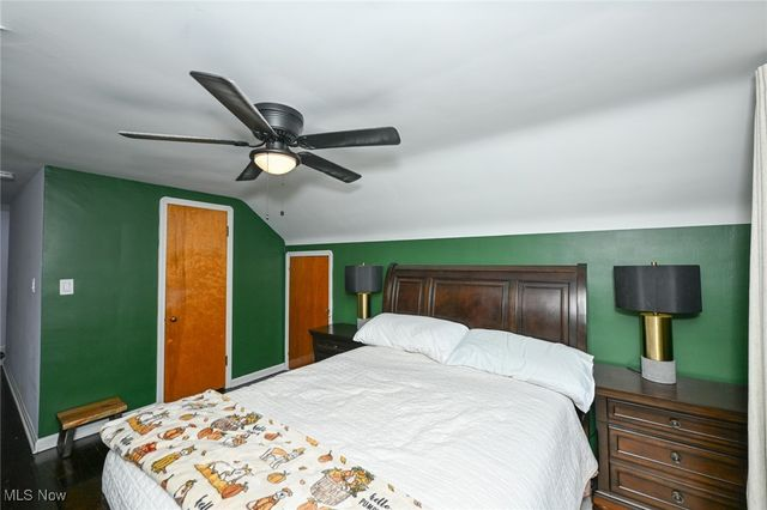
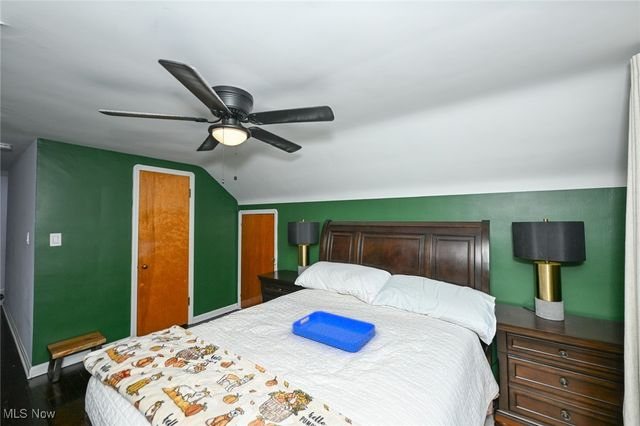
+ serving tray (333, 328)
